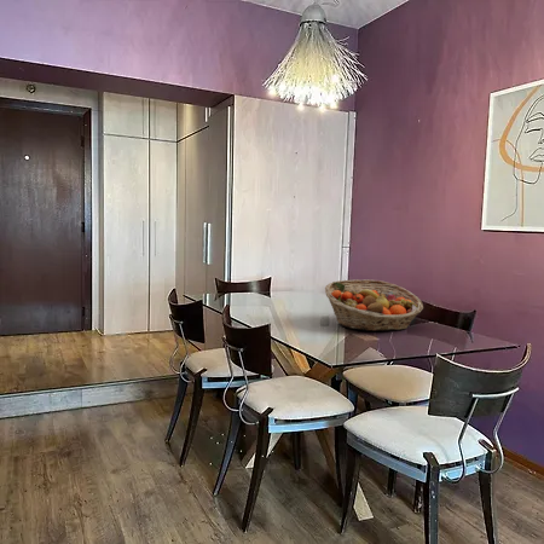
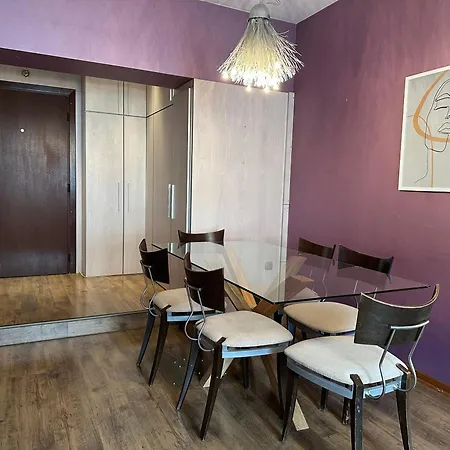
- fruit basket (372, 303)
